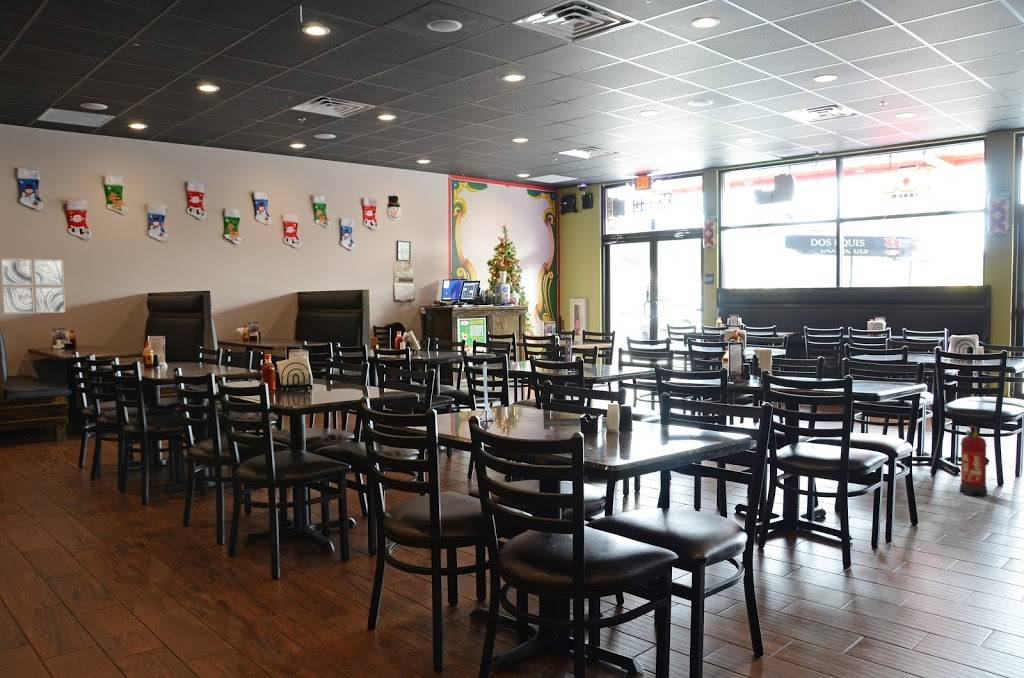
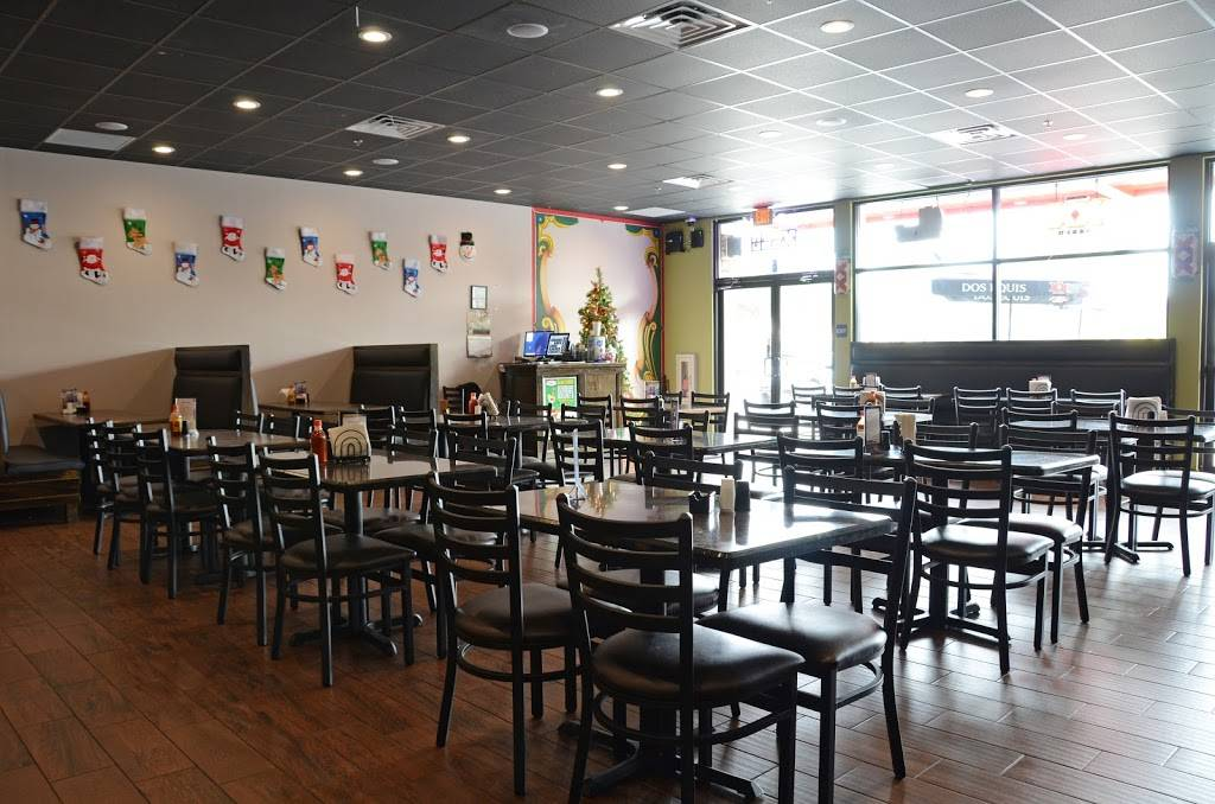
- fire extinguisher (973, 458)
- wall art (34, 285)
